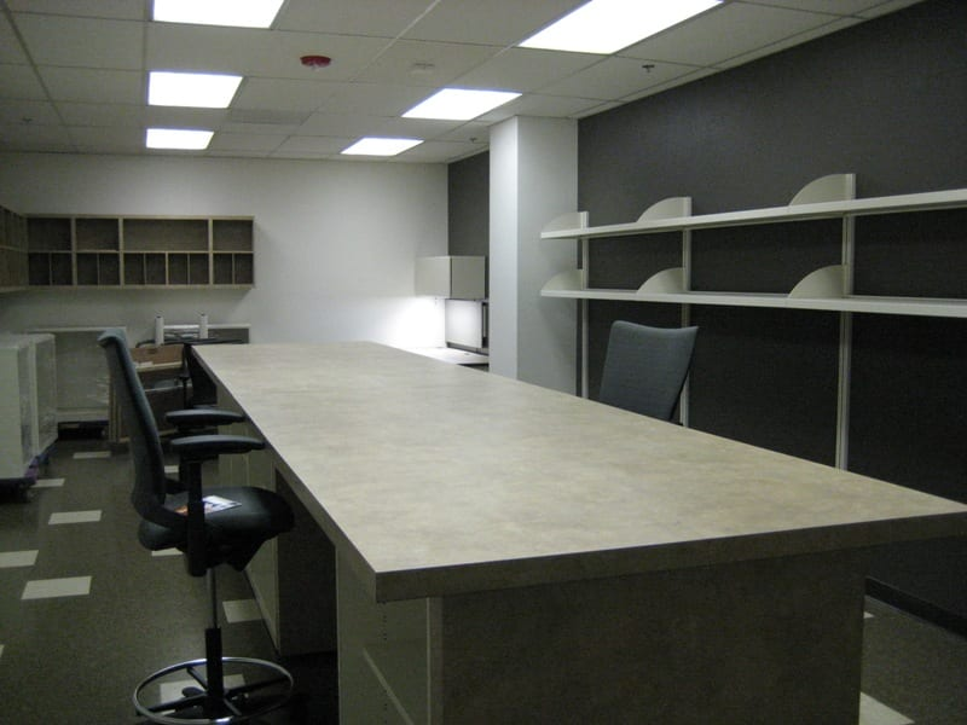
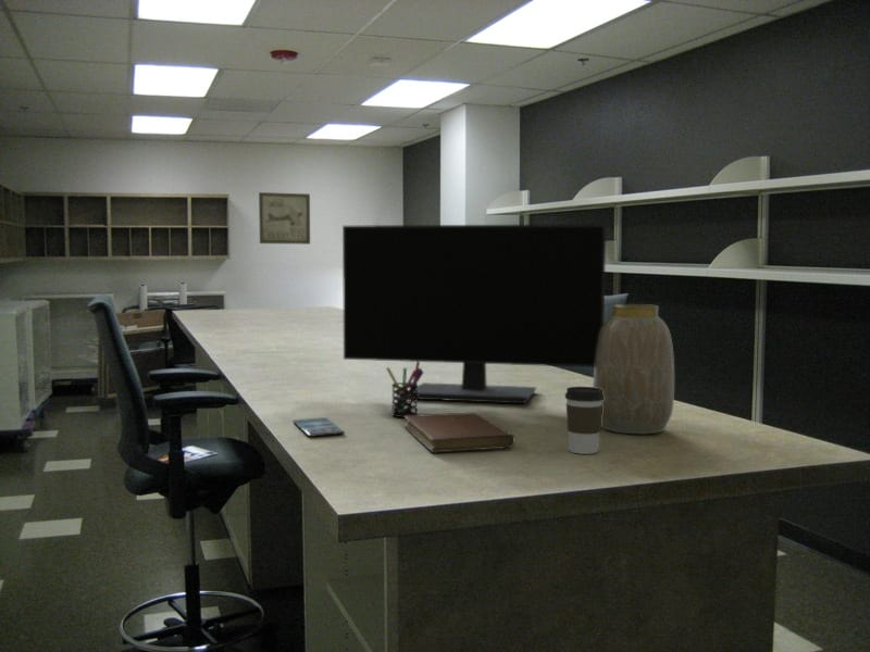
+ coffee cup (584, 419)
+ wall art (284, 218)
+ vase (633, 366)
+ monitor (473, 311)
+ pen holder (406, 388)
+ notebook (456, 430)
+ smartphone (318, 426)
